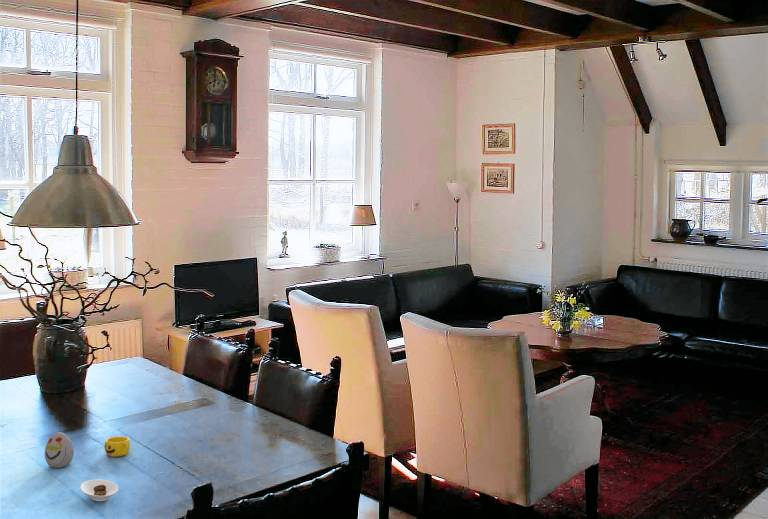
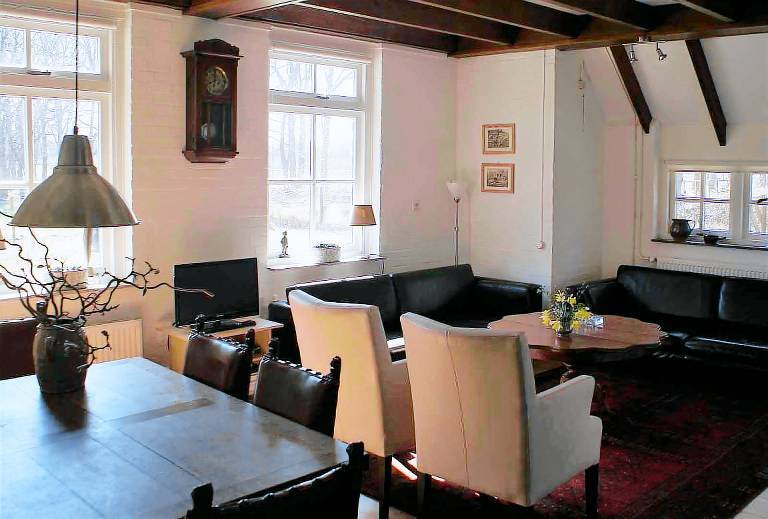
- decorative egg (59, 448)
- saucer (99, 491)
- cup (119, 447)
